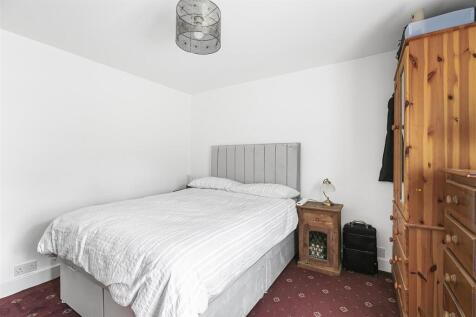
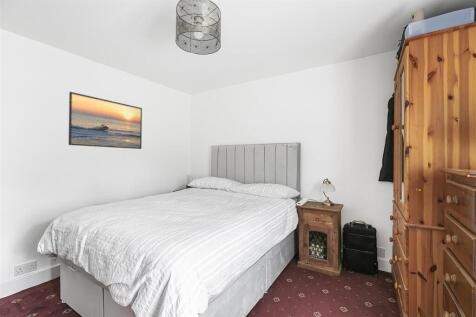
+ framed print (110, 124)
